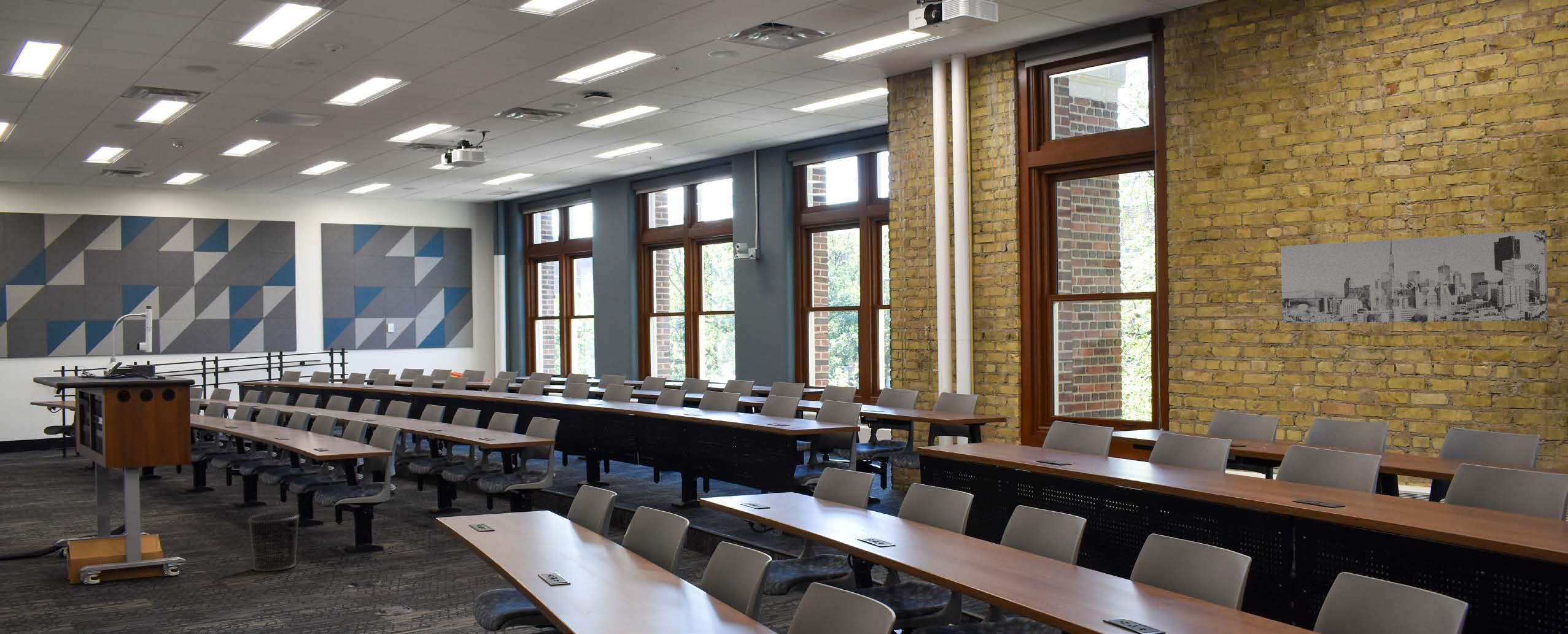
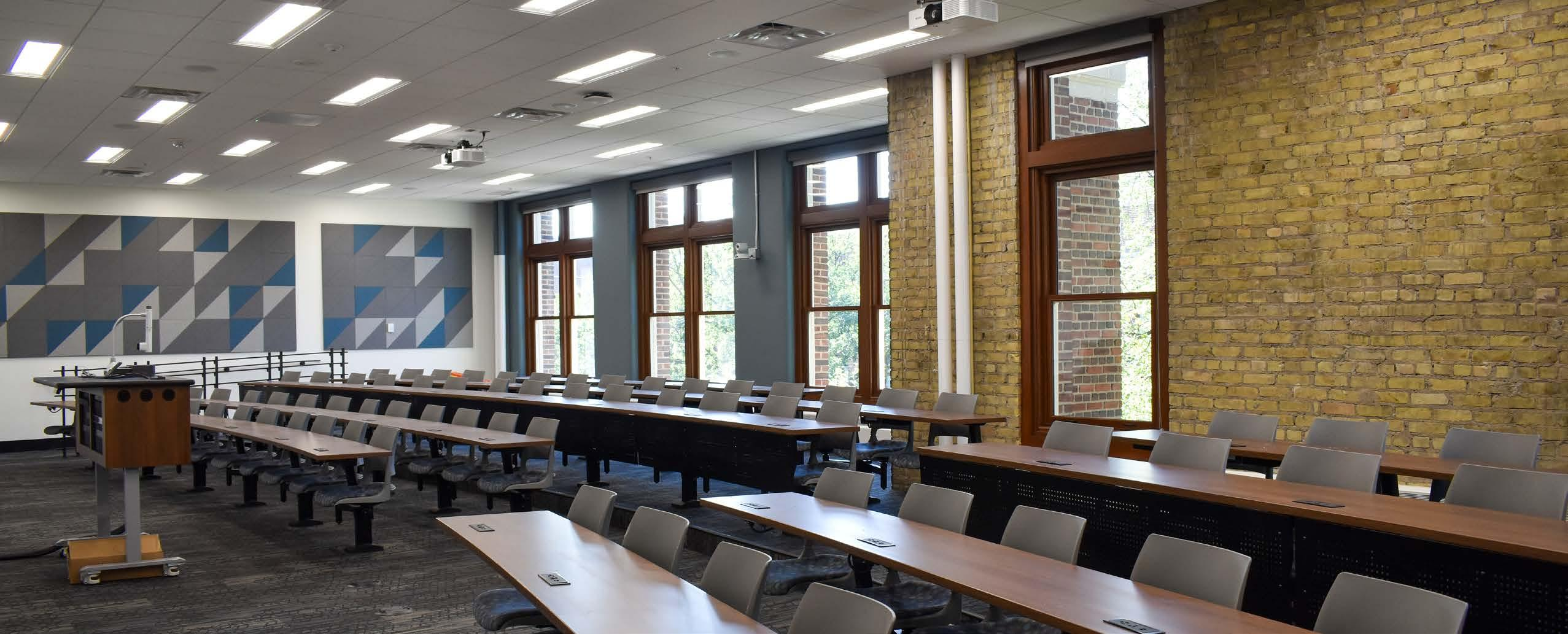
- wall art (1403, 280)
- waste bin (274, 541)
